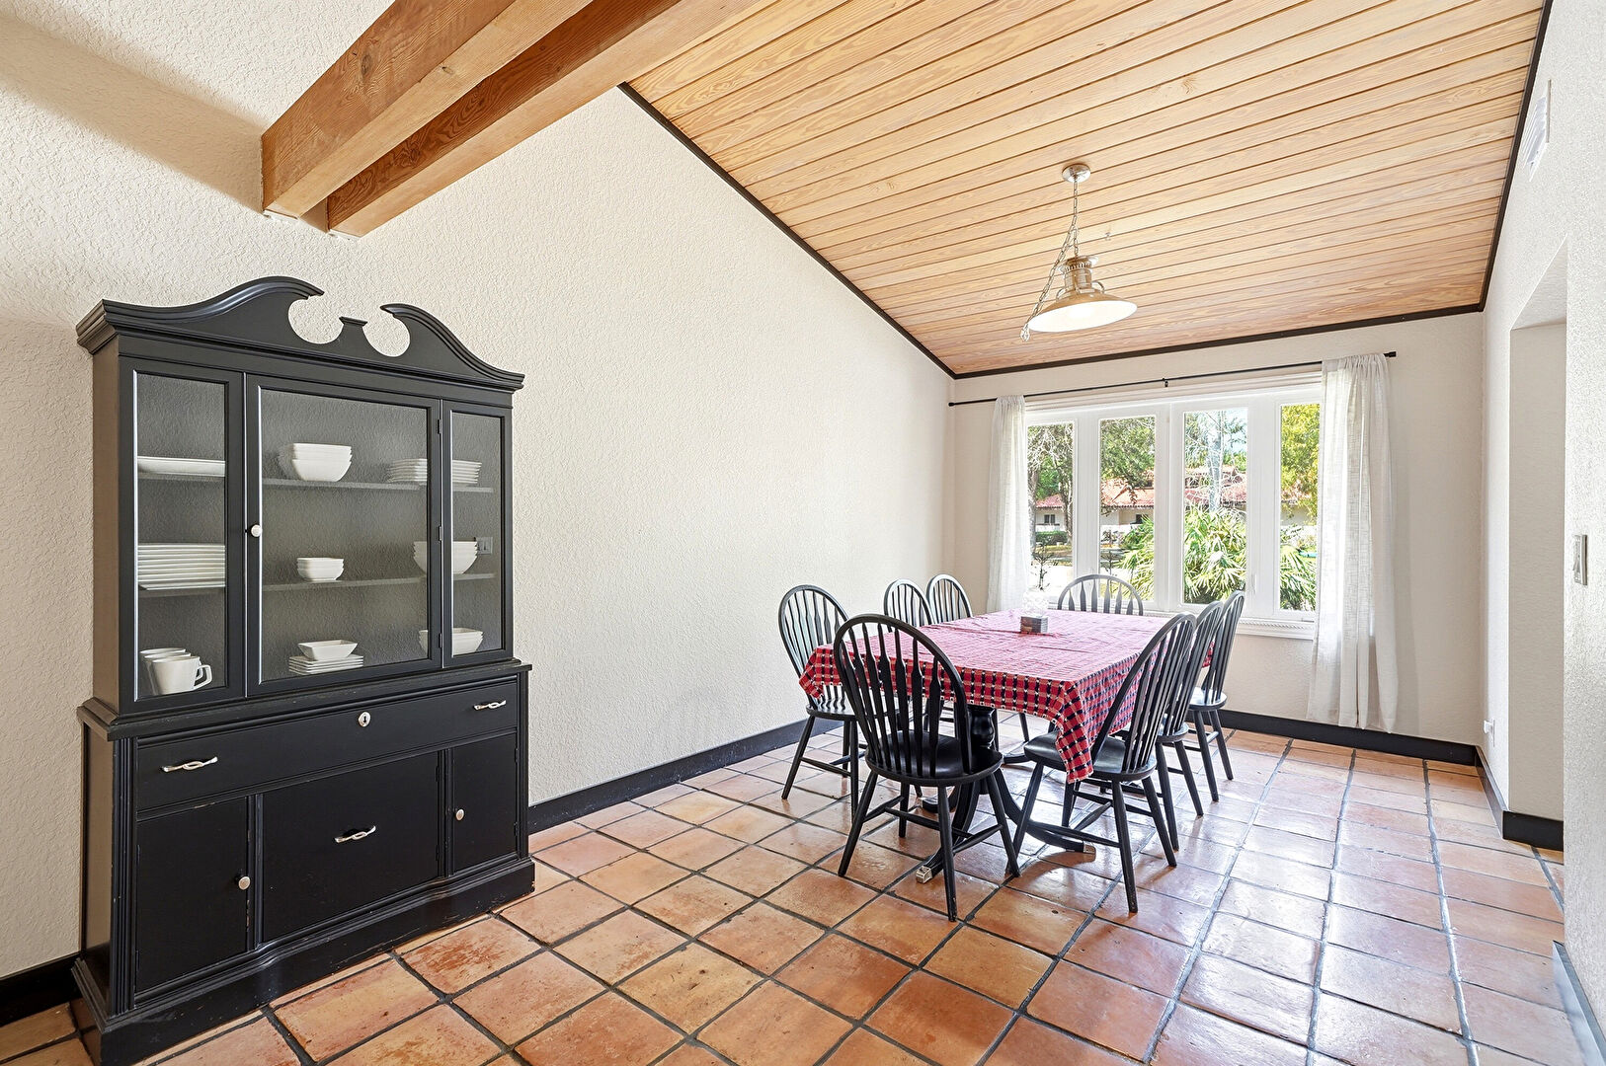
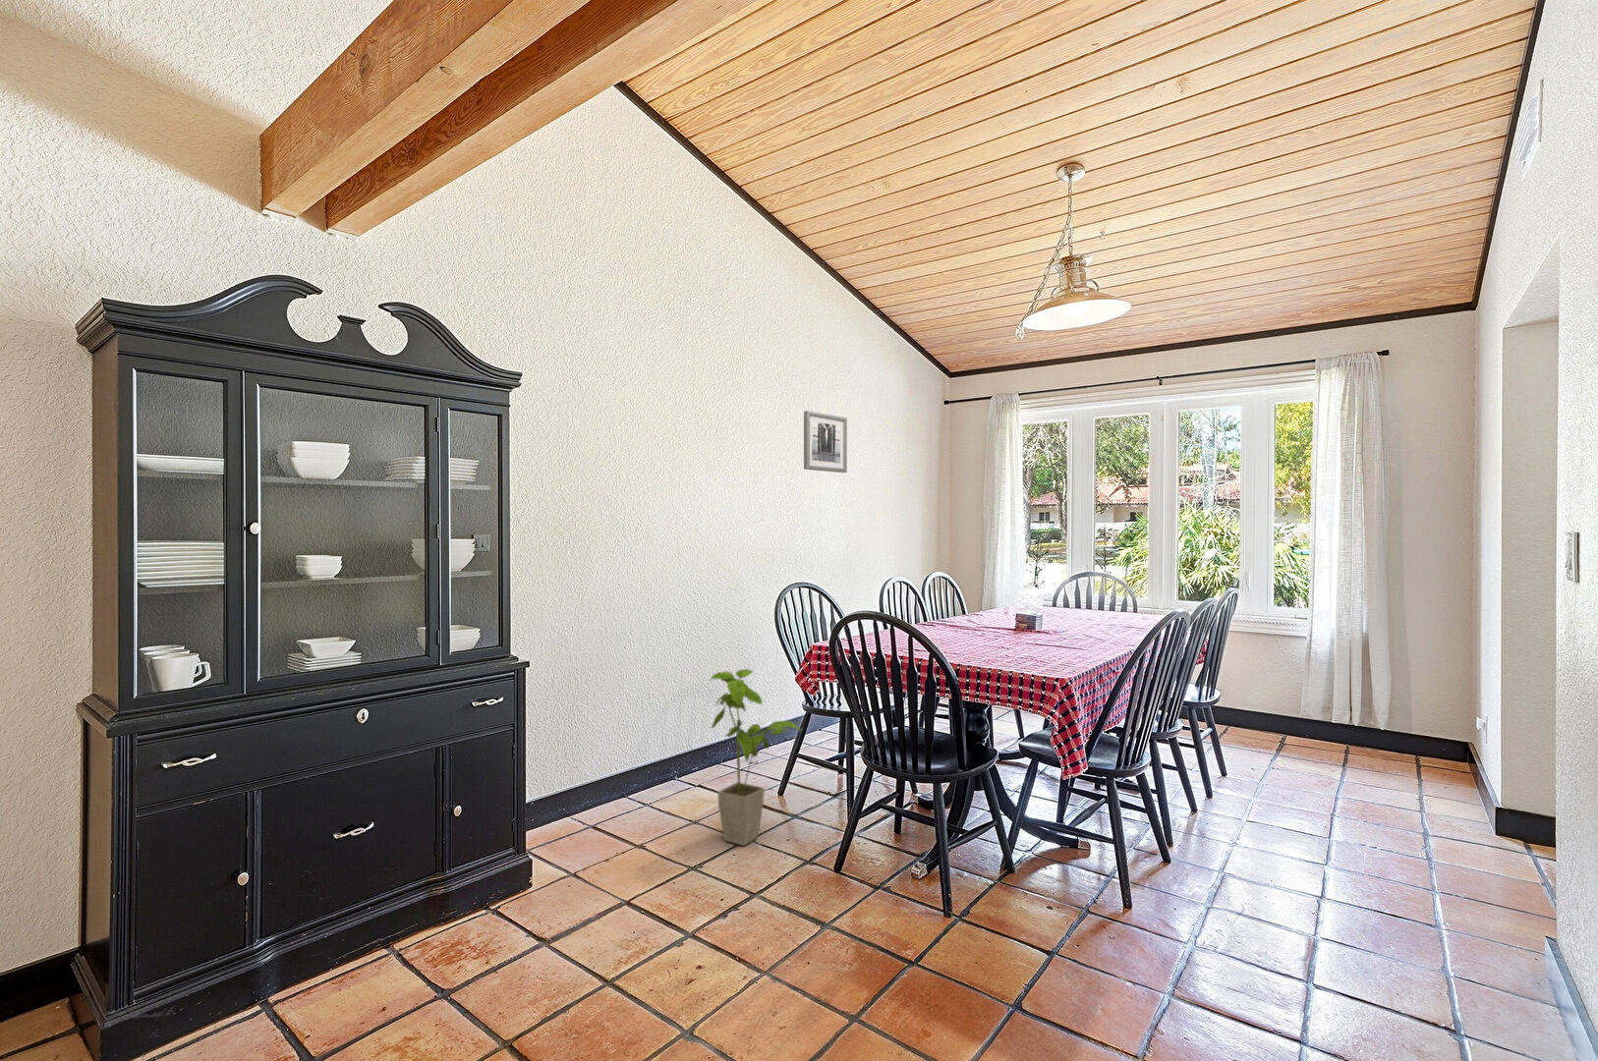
+ wall art (826, 442)
+ house plant (747, 757)
